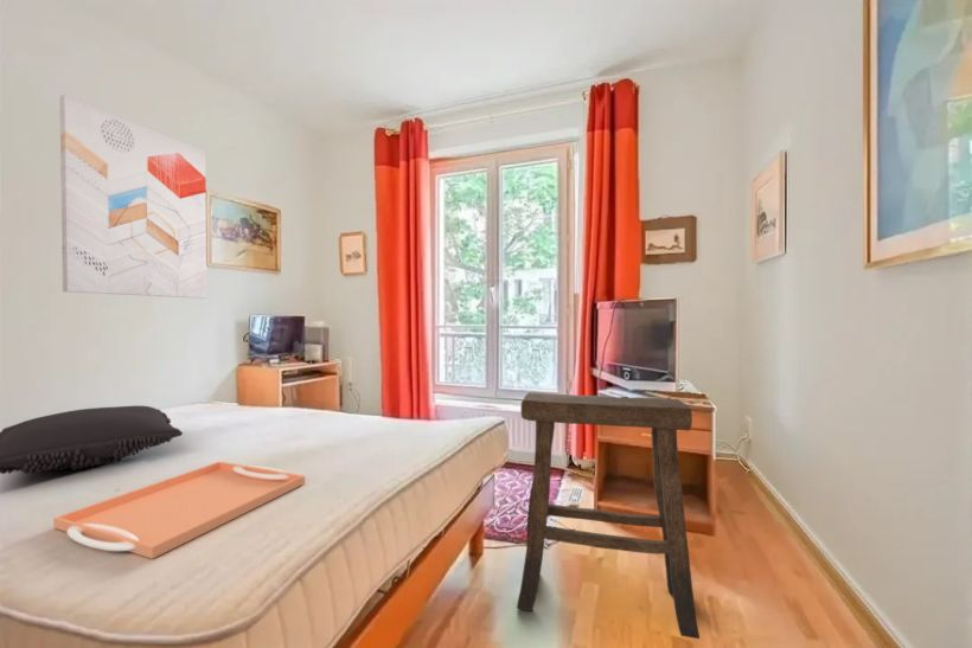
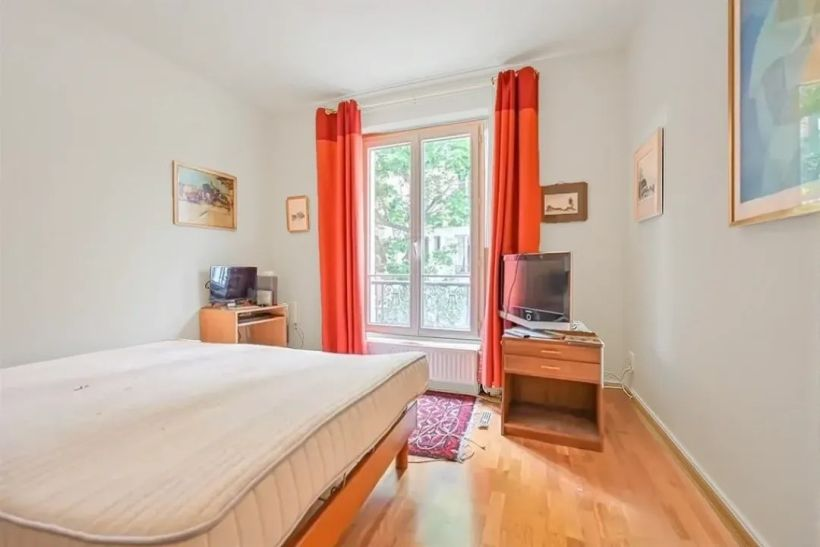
- pillow (89, 435)
- stool (601, 509)
- serving tray (193, 499)
- wall art (143, 211)
